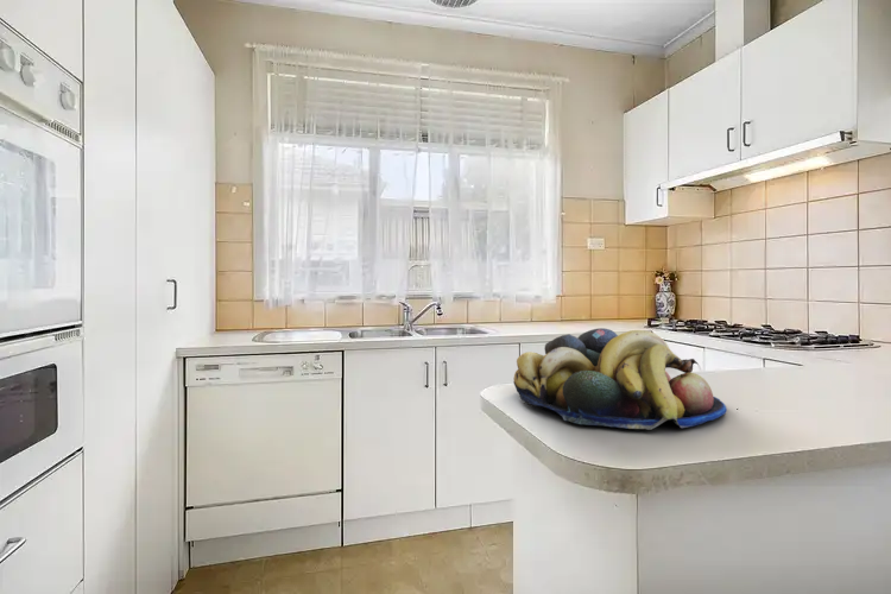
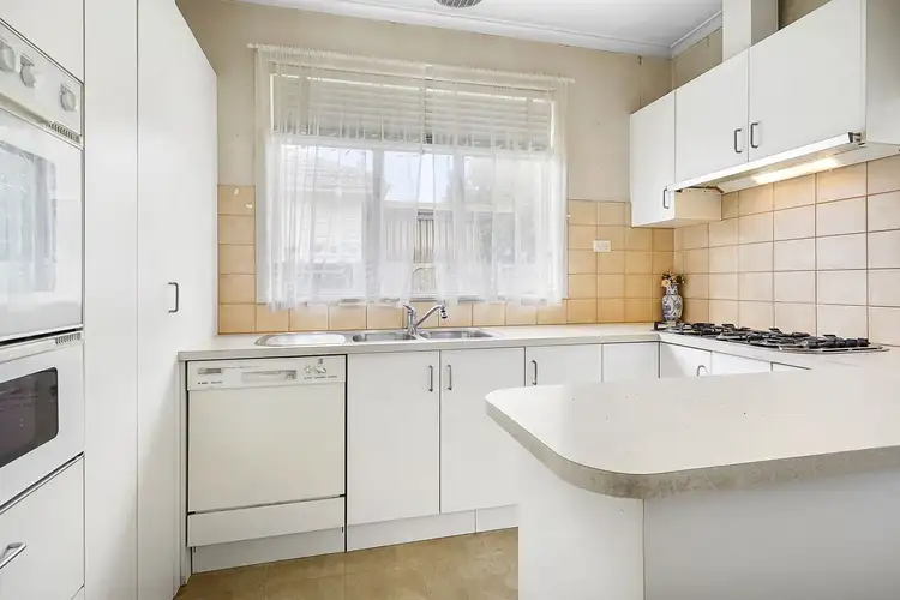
- fruit bowl (617, 365)
